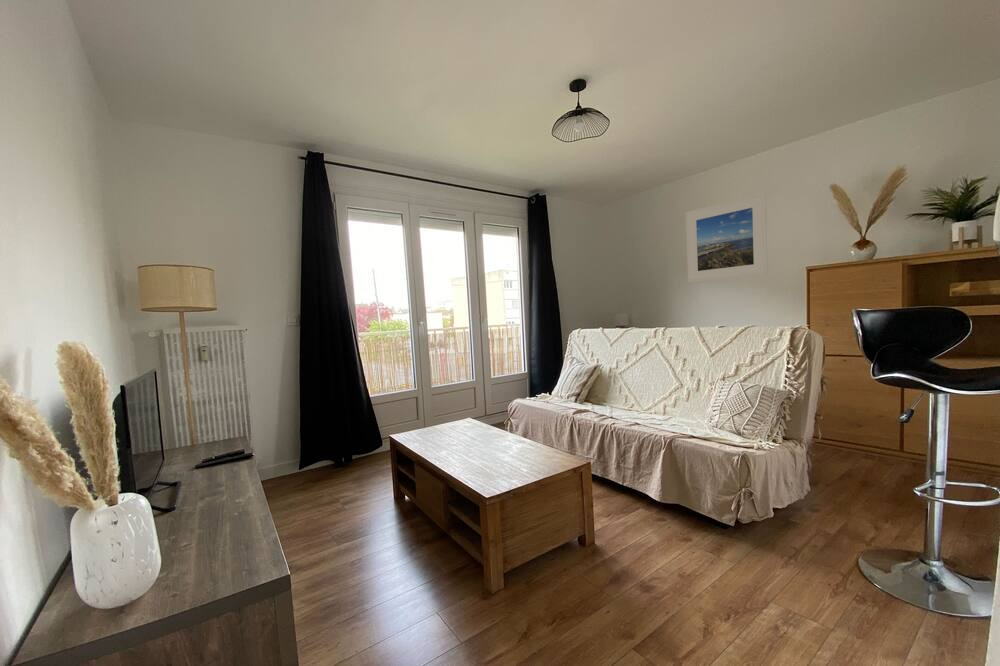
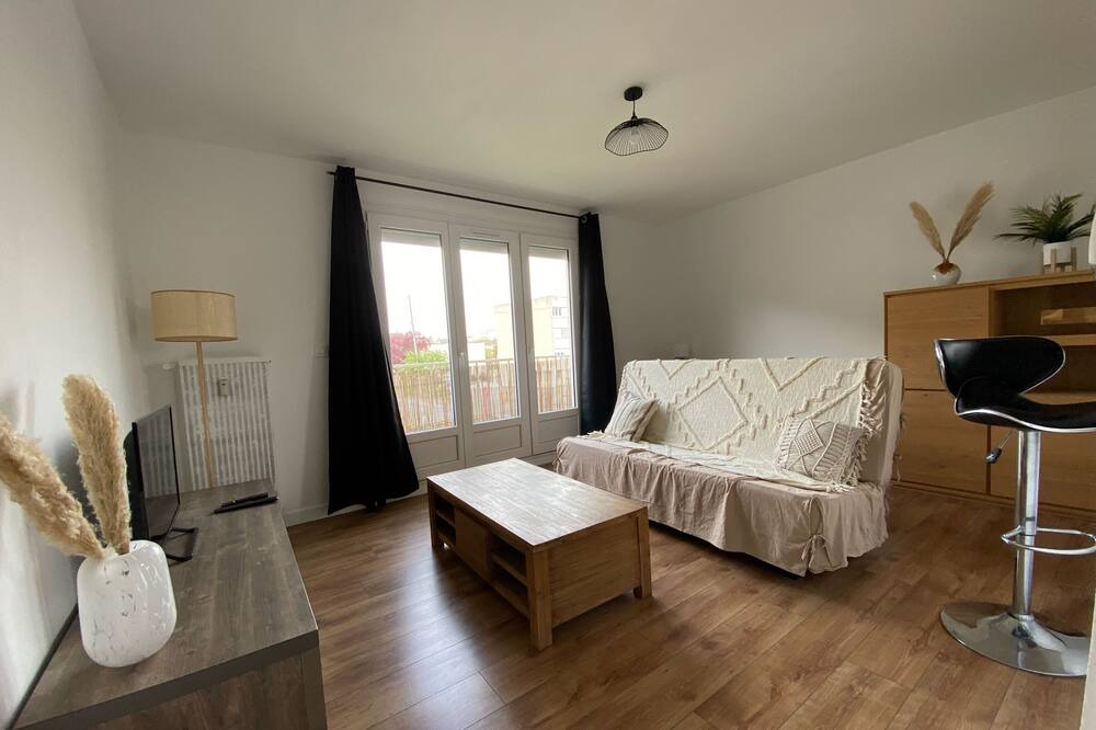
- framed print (723, 241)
